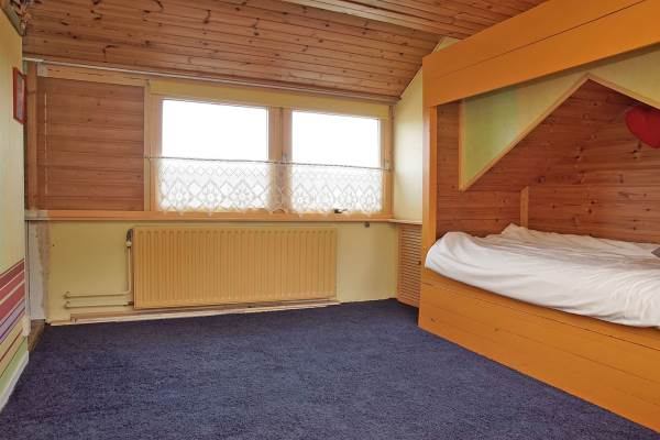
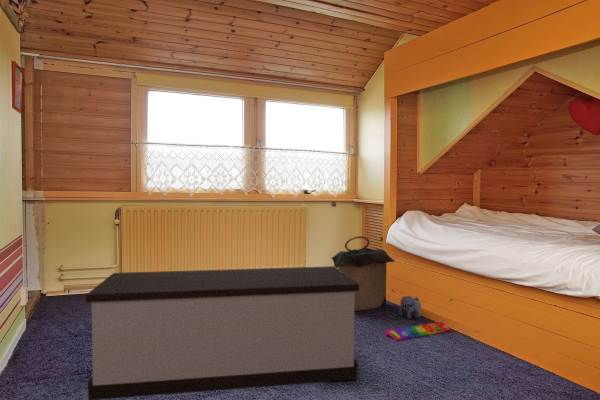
+ knob puzzle (419, 329)
+ plush toy (410, 306)
+ bench (229, 323)
+ laundry hamper (362, 270)
